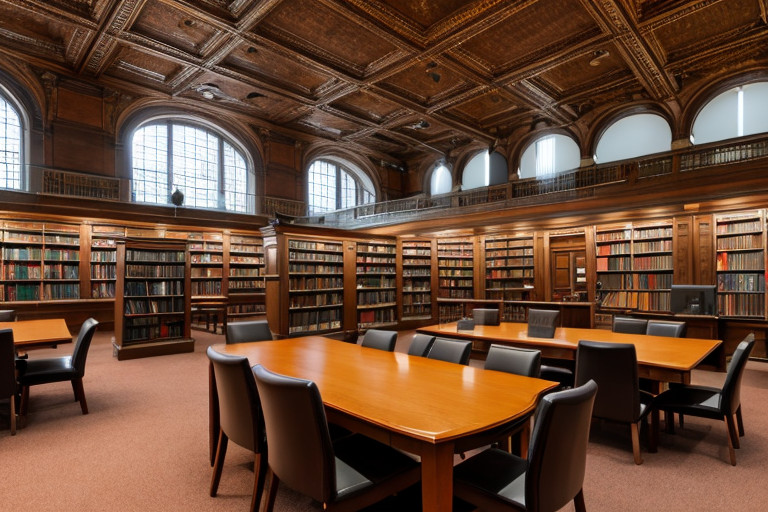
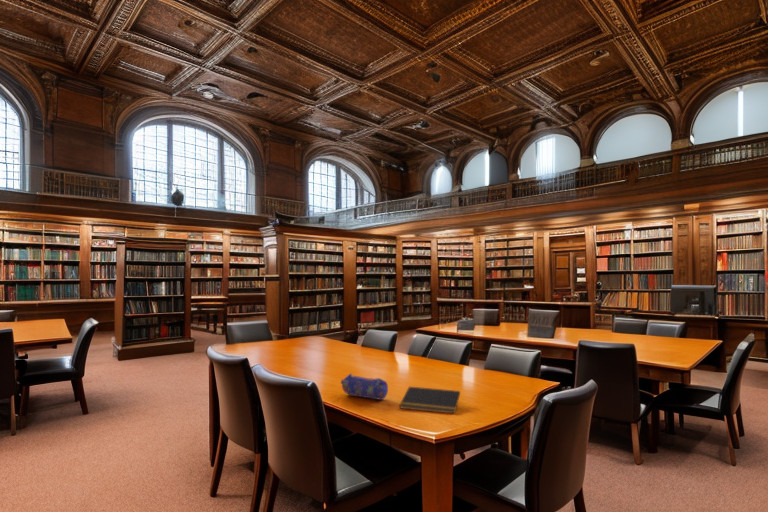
+ pencil case (364, 386)
+ notepad (430, 399)
